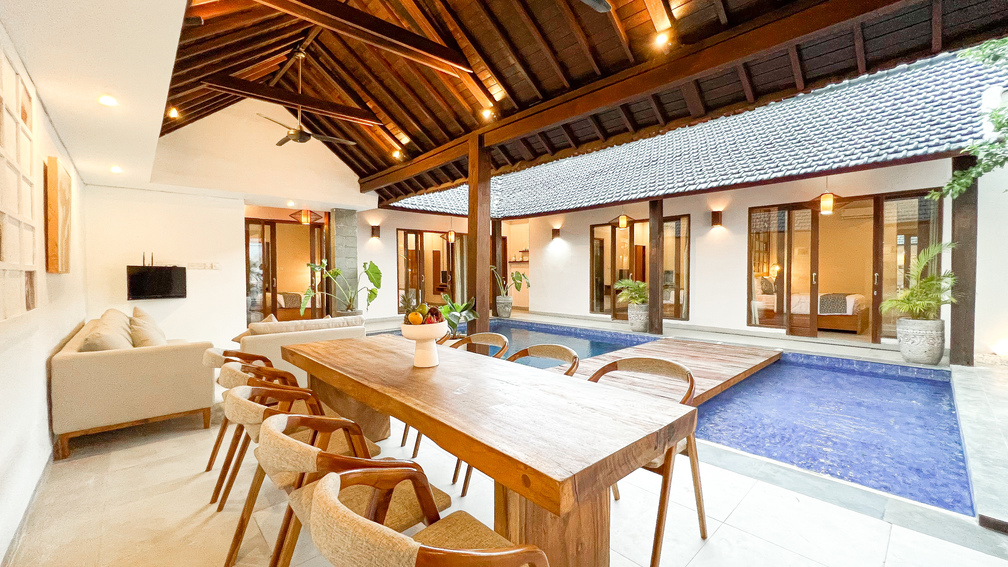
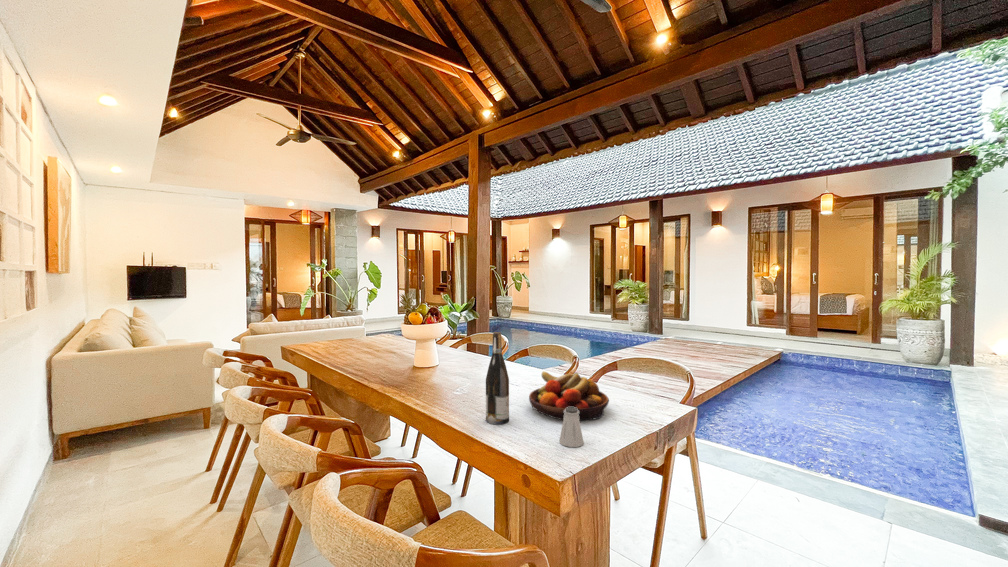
+ saltshaker (571, 425)
+ wine bottle (497, 376)
+ fruit bowl (567, 392)
